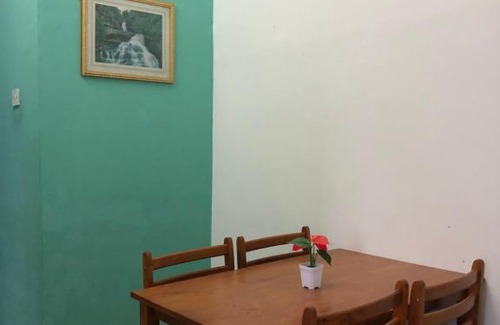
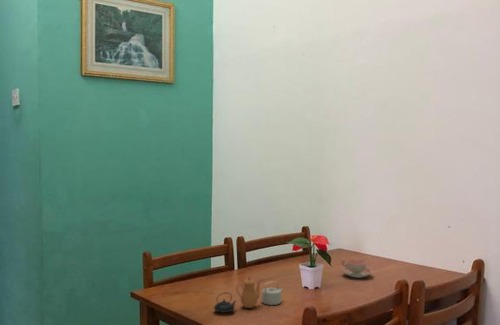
+ teapot (250, 291)
+ teacup (356, 268)
